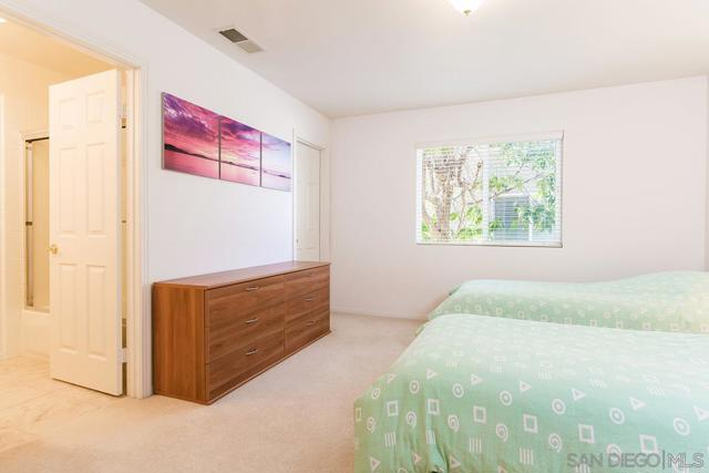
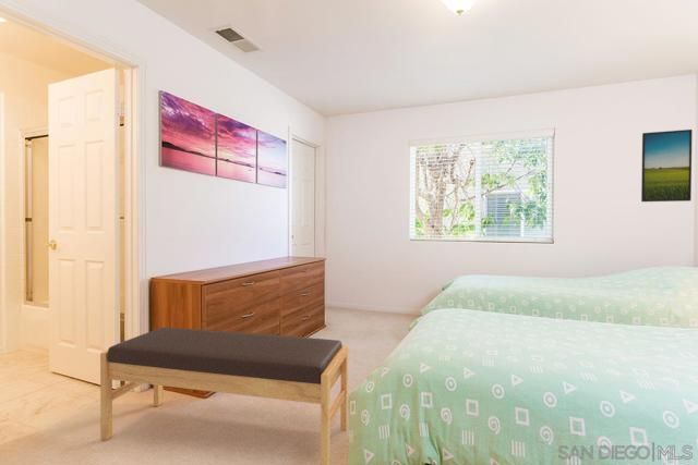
+ bench (228, 388)
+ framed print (665, 166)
